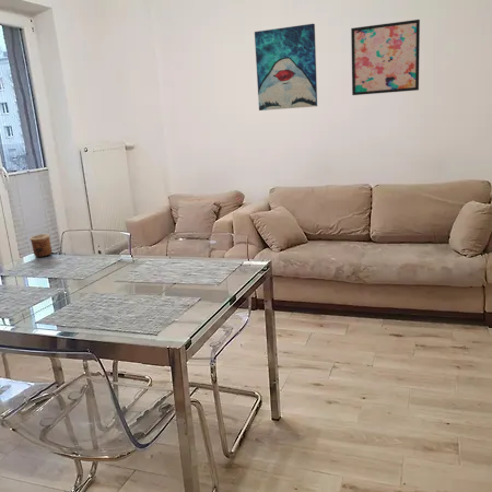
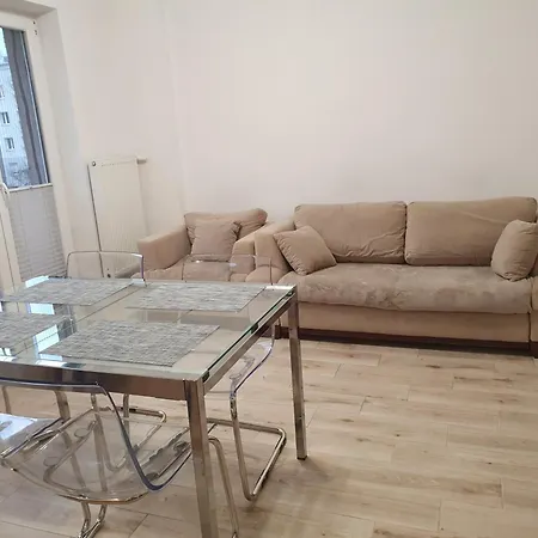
- wall art (384, 58)
- wall art (285, 69)
- cup (40, 245)
